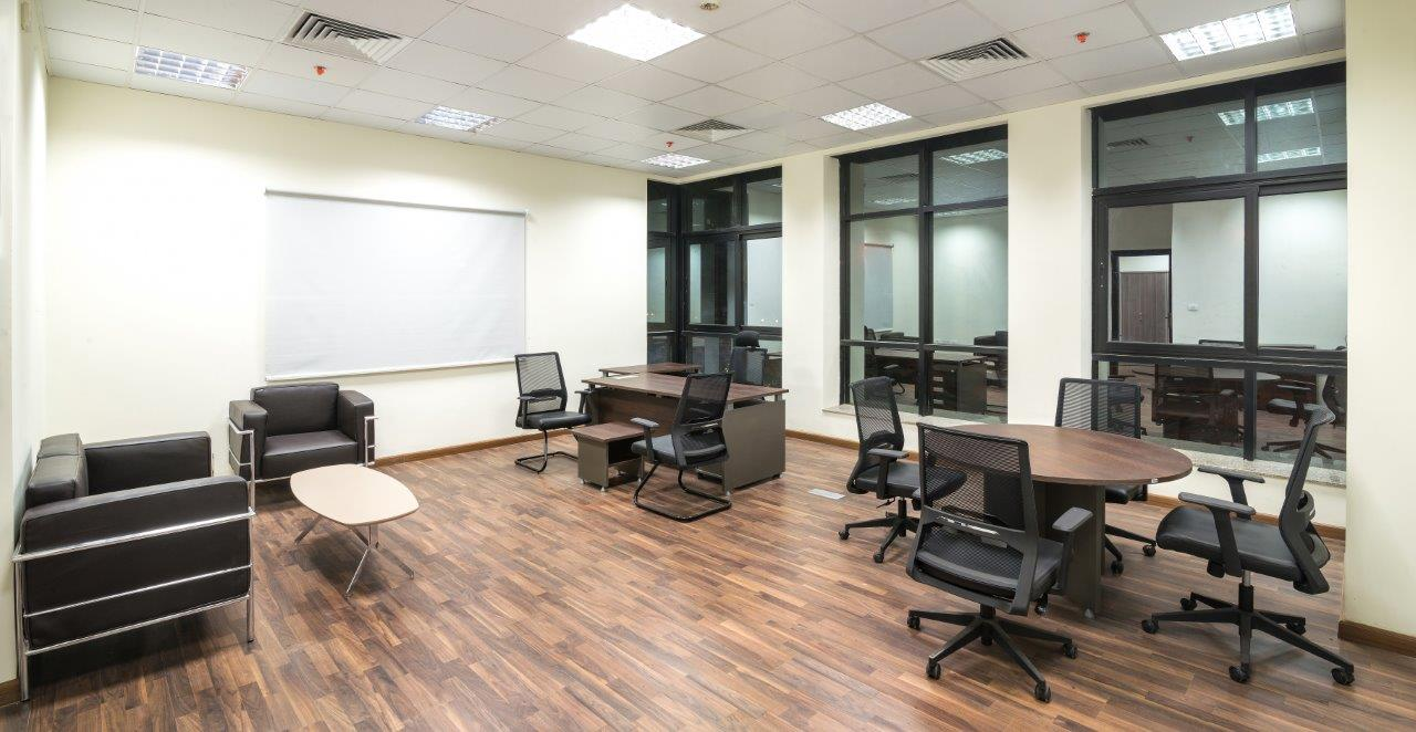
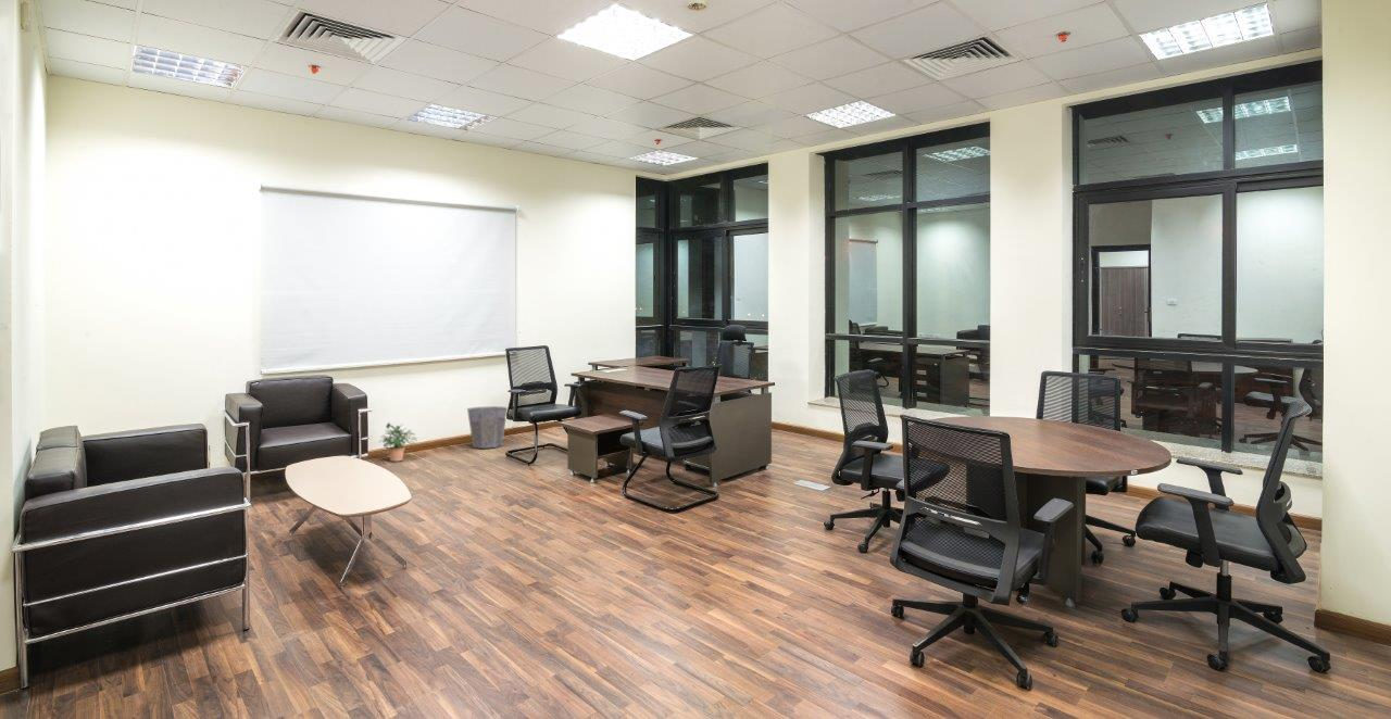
+ waste bin (487, 427)
+ potted plant (399, 440)
